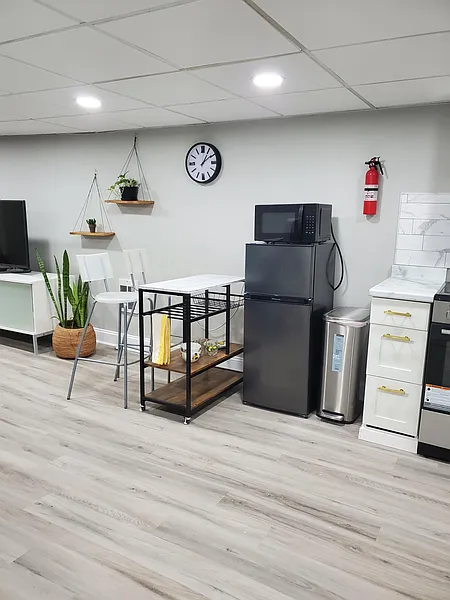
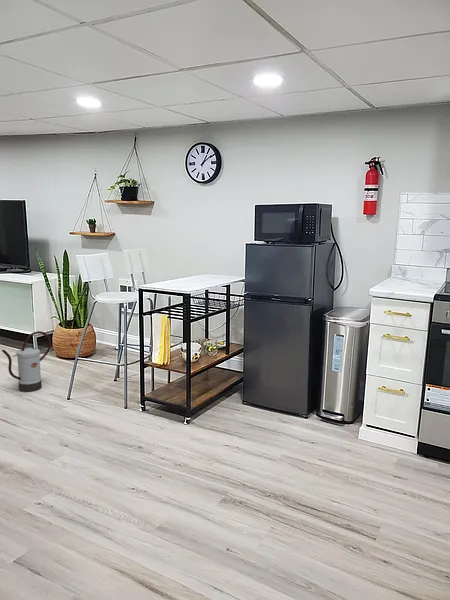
+ watering can (28, 361)
